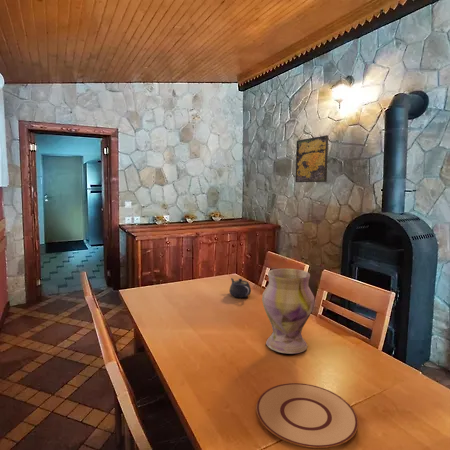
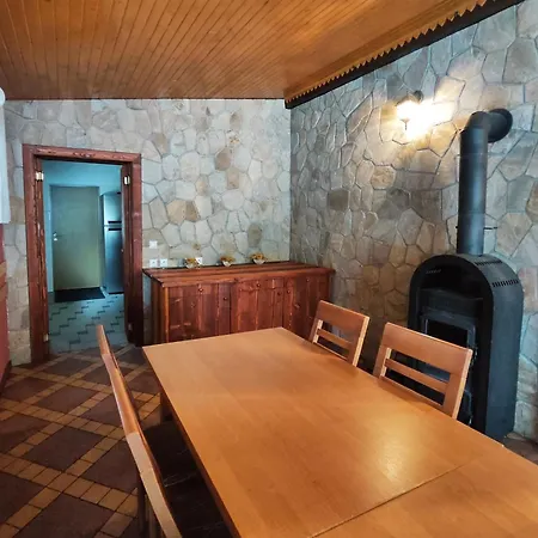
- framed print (310, 160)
- vase (287, 309)
- teapot (239, 286)
- plate (305, 413)
